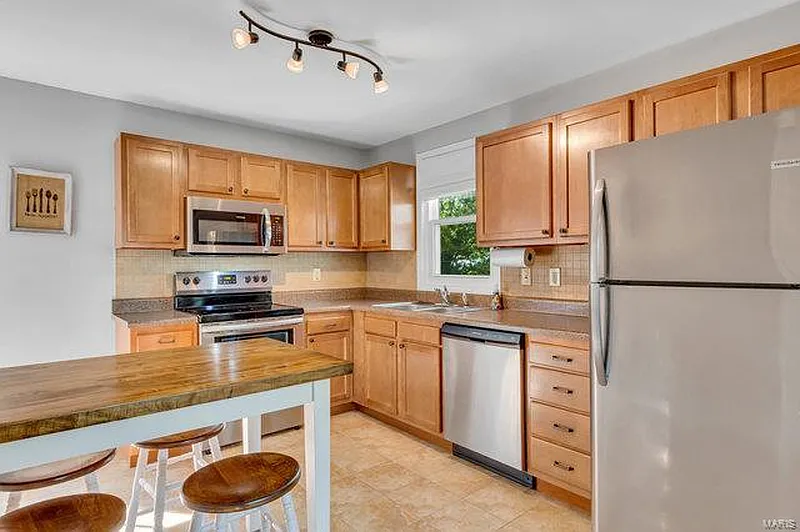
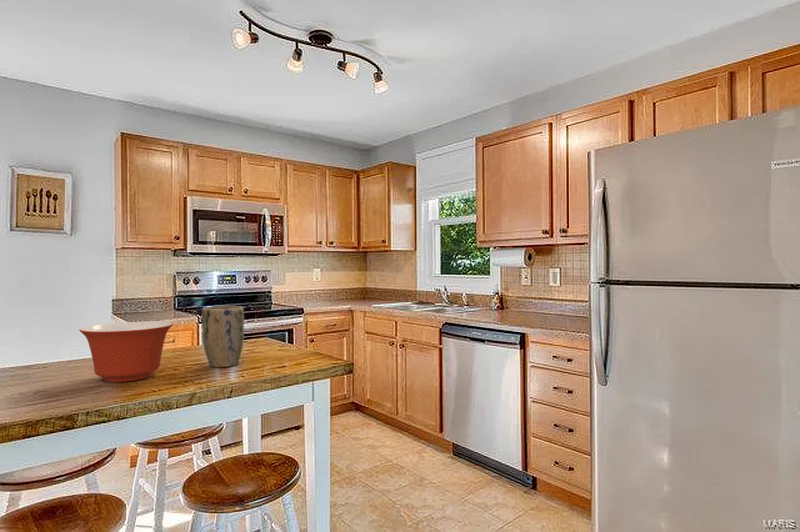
+ plant pot (223, 335)
+ mixing bowl (128, 351)
